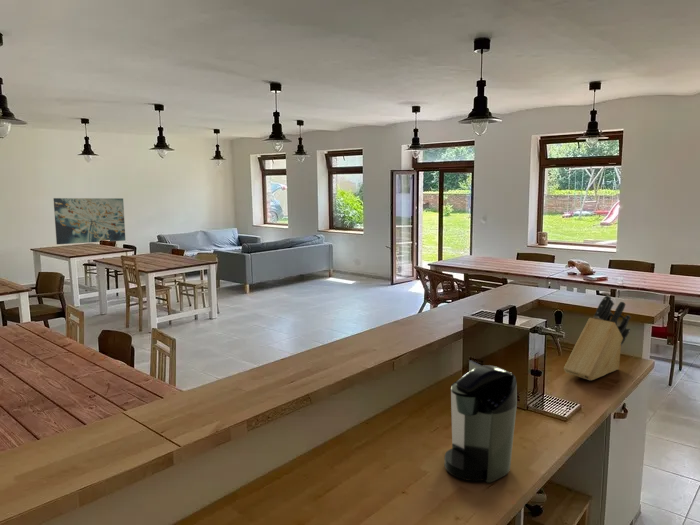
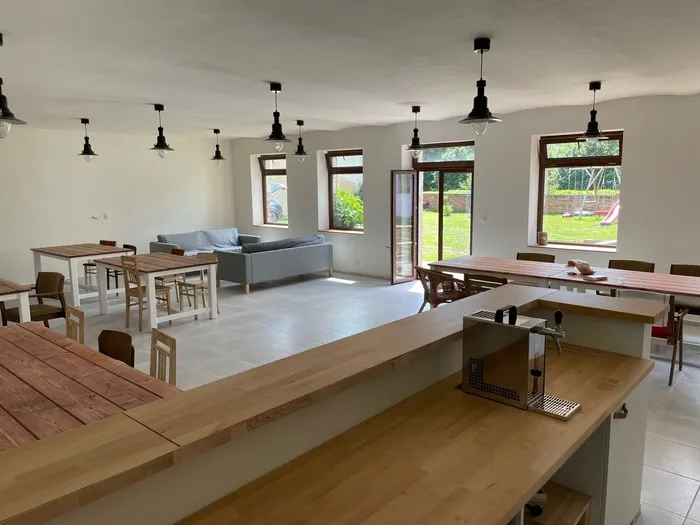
- wall art (91, 220)
- coffee maker (470, 410)
- knife block (599, 335)
